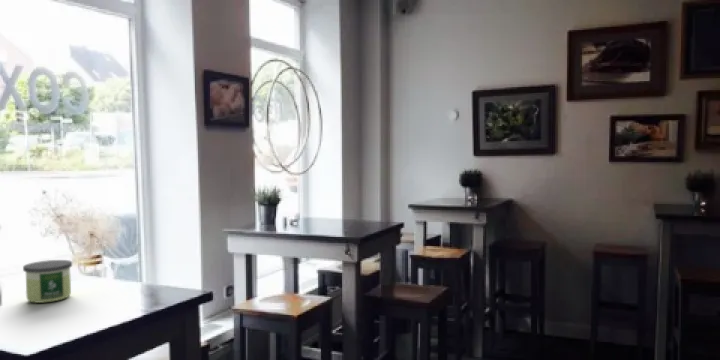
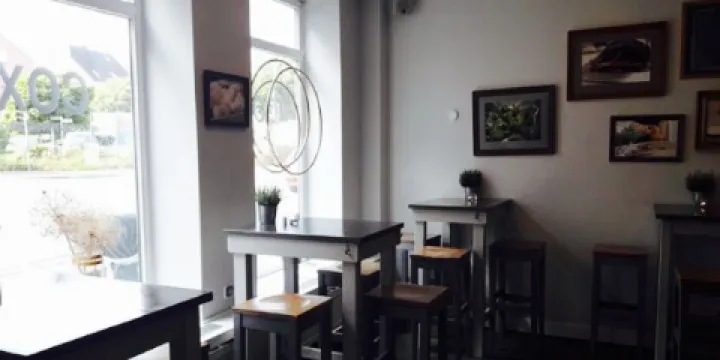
- candle (48, 281)
